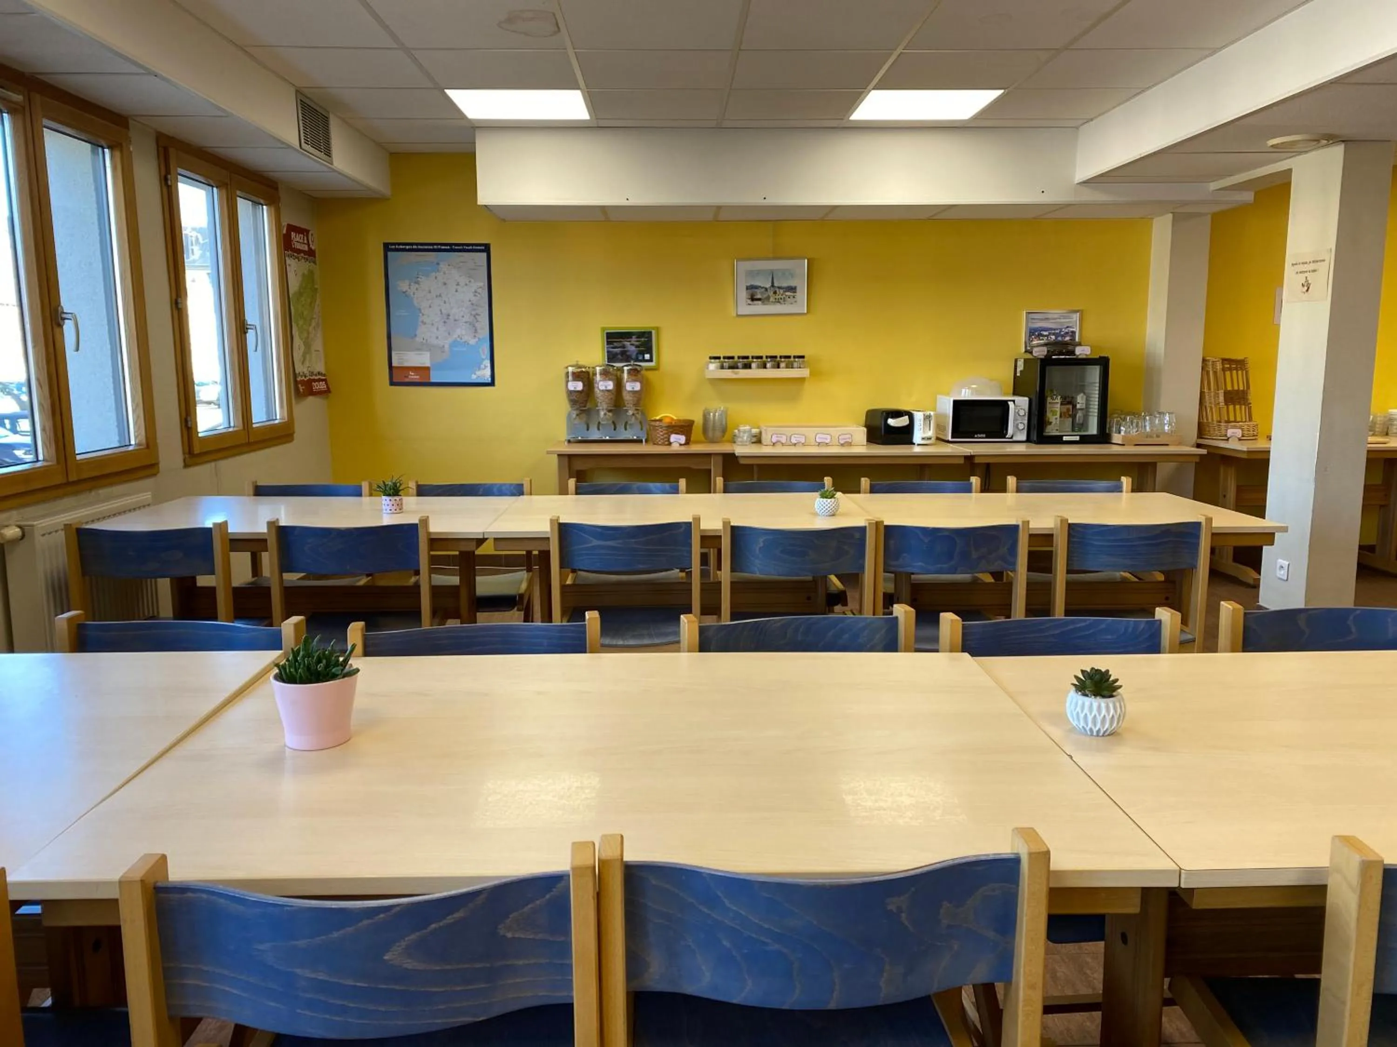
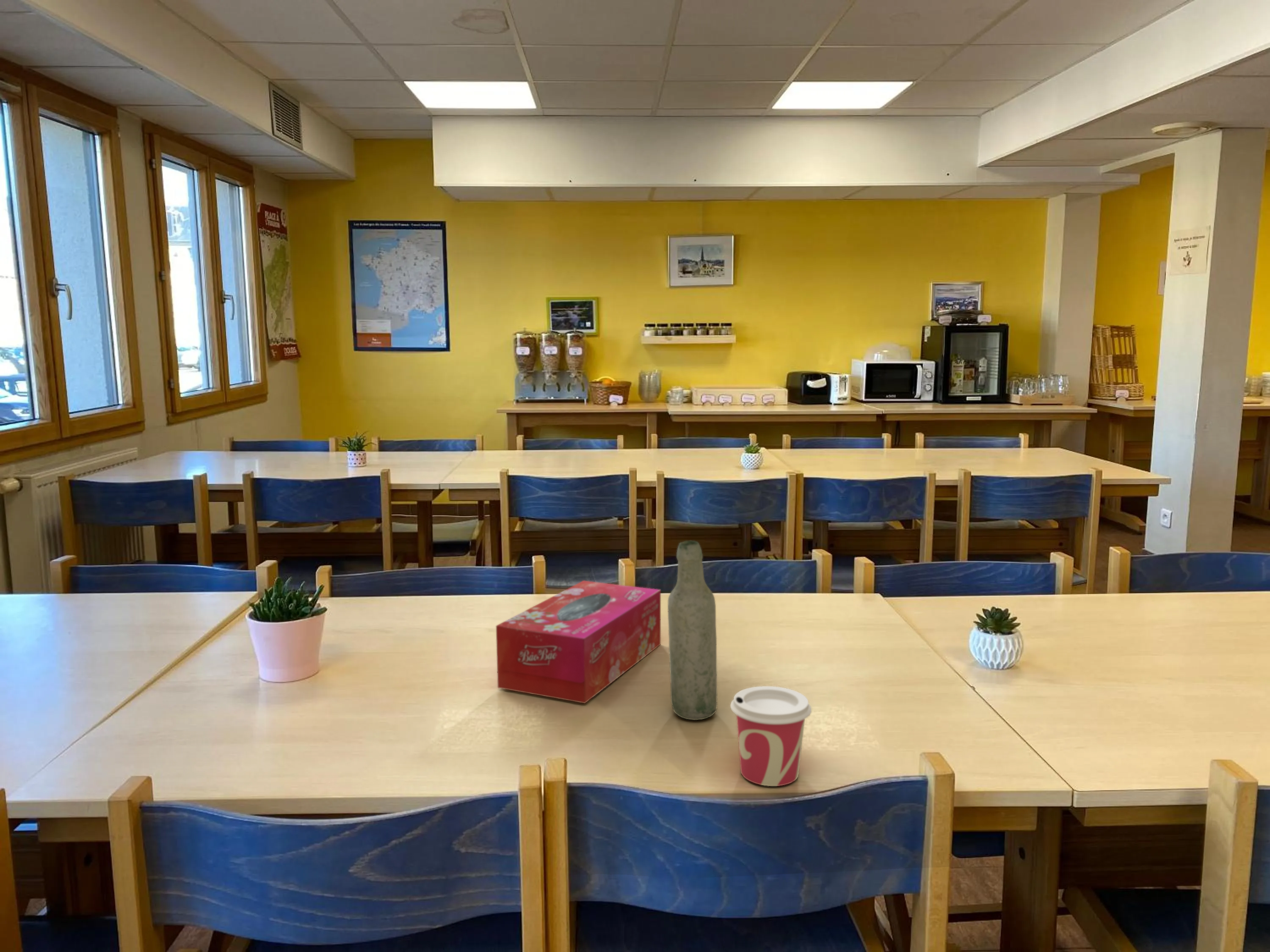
+ cup (770, 736)
+ bottle (693, 628)
+ tissue box (584, 636)
